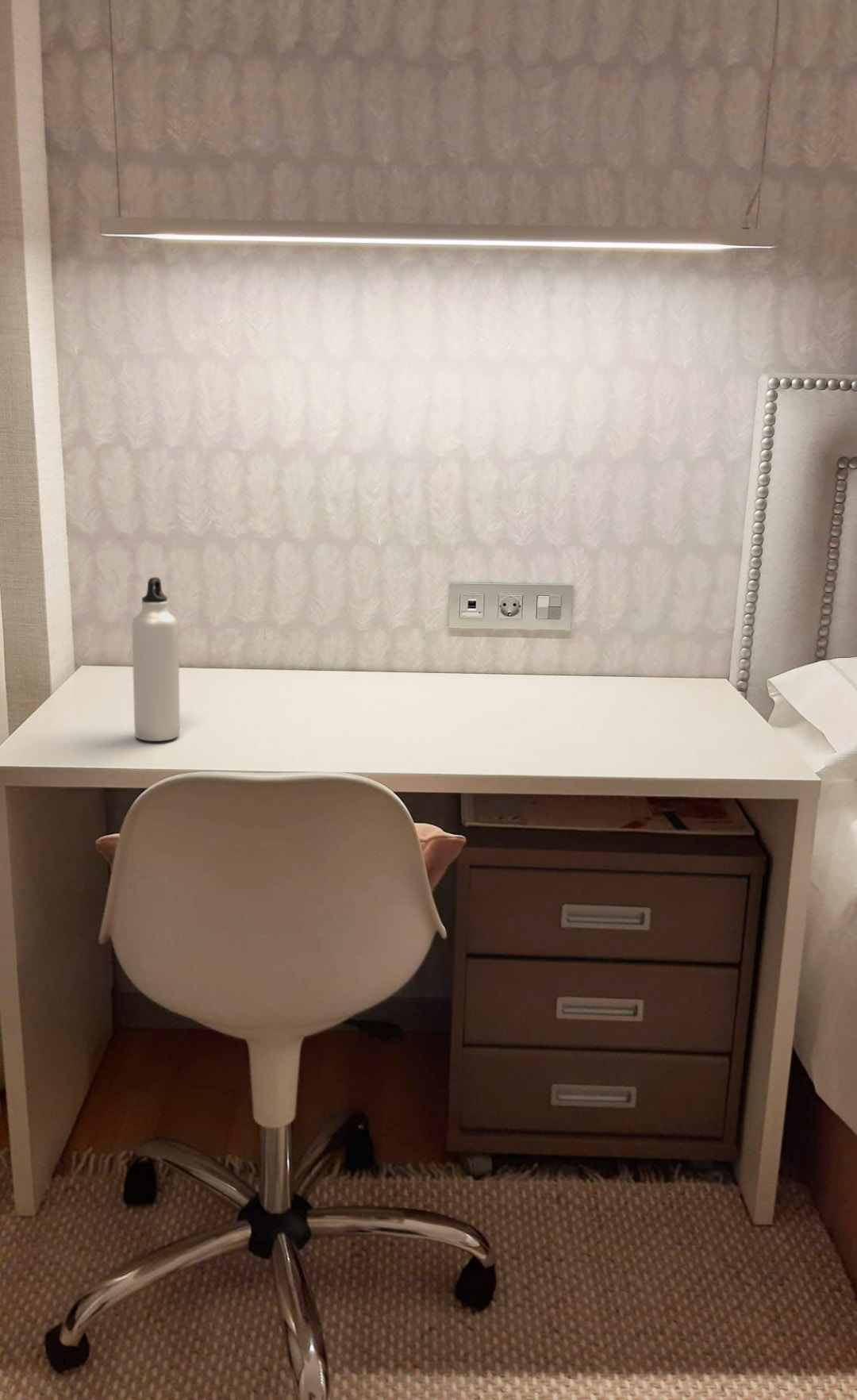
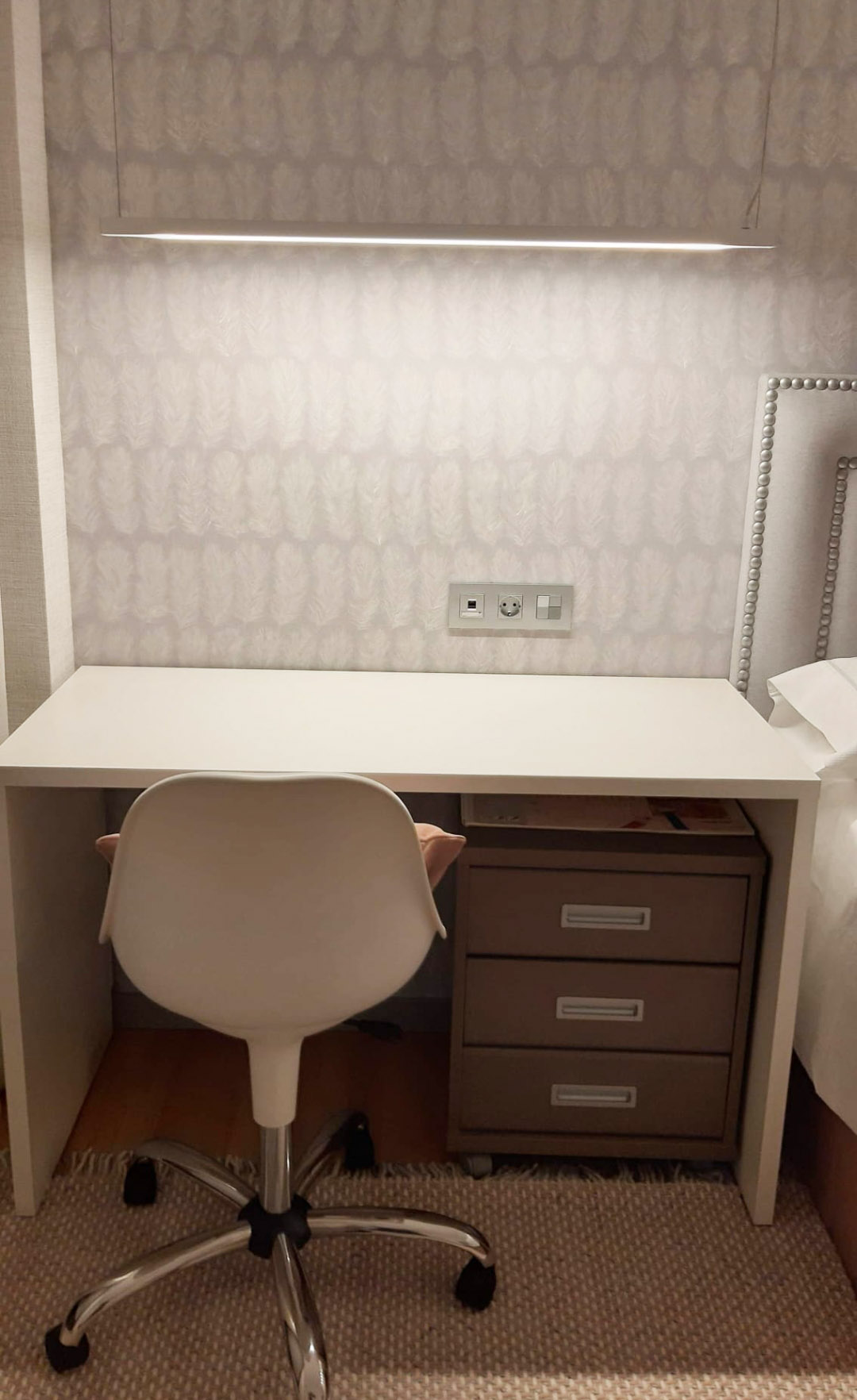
- water bottle (156, 658)
